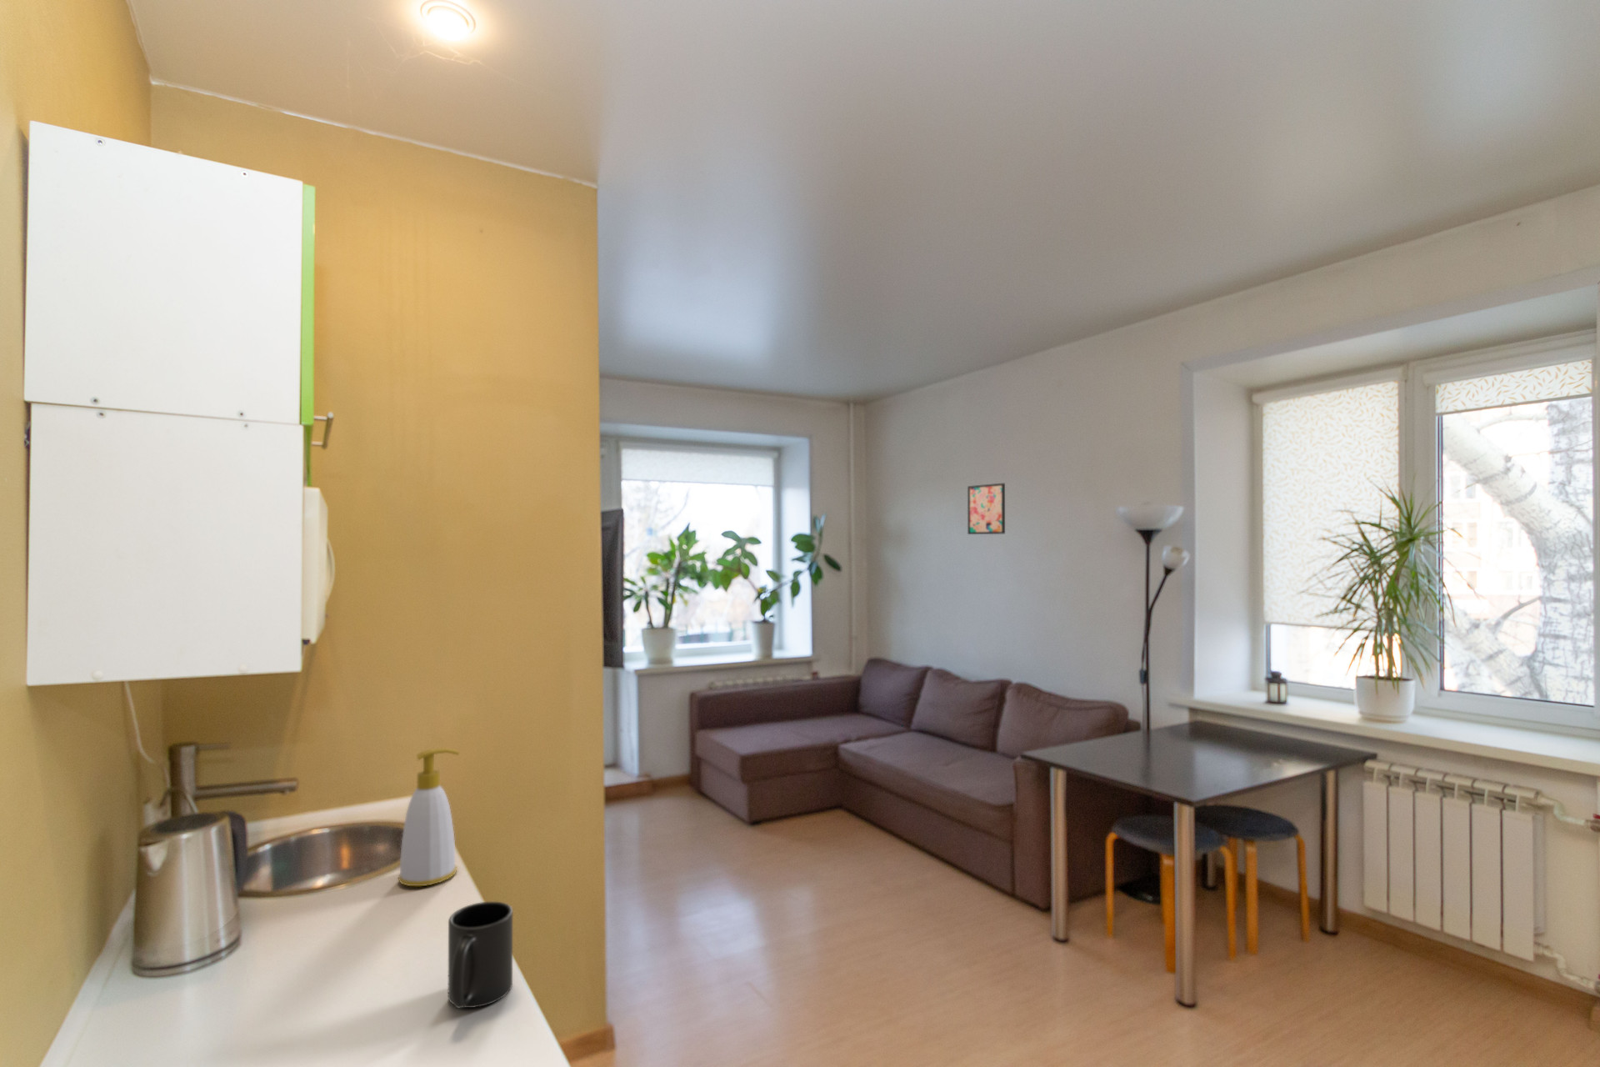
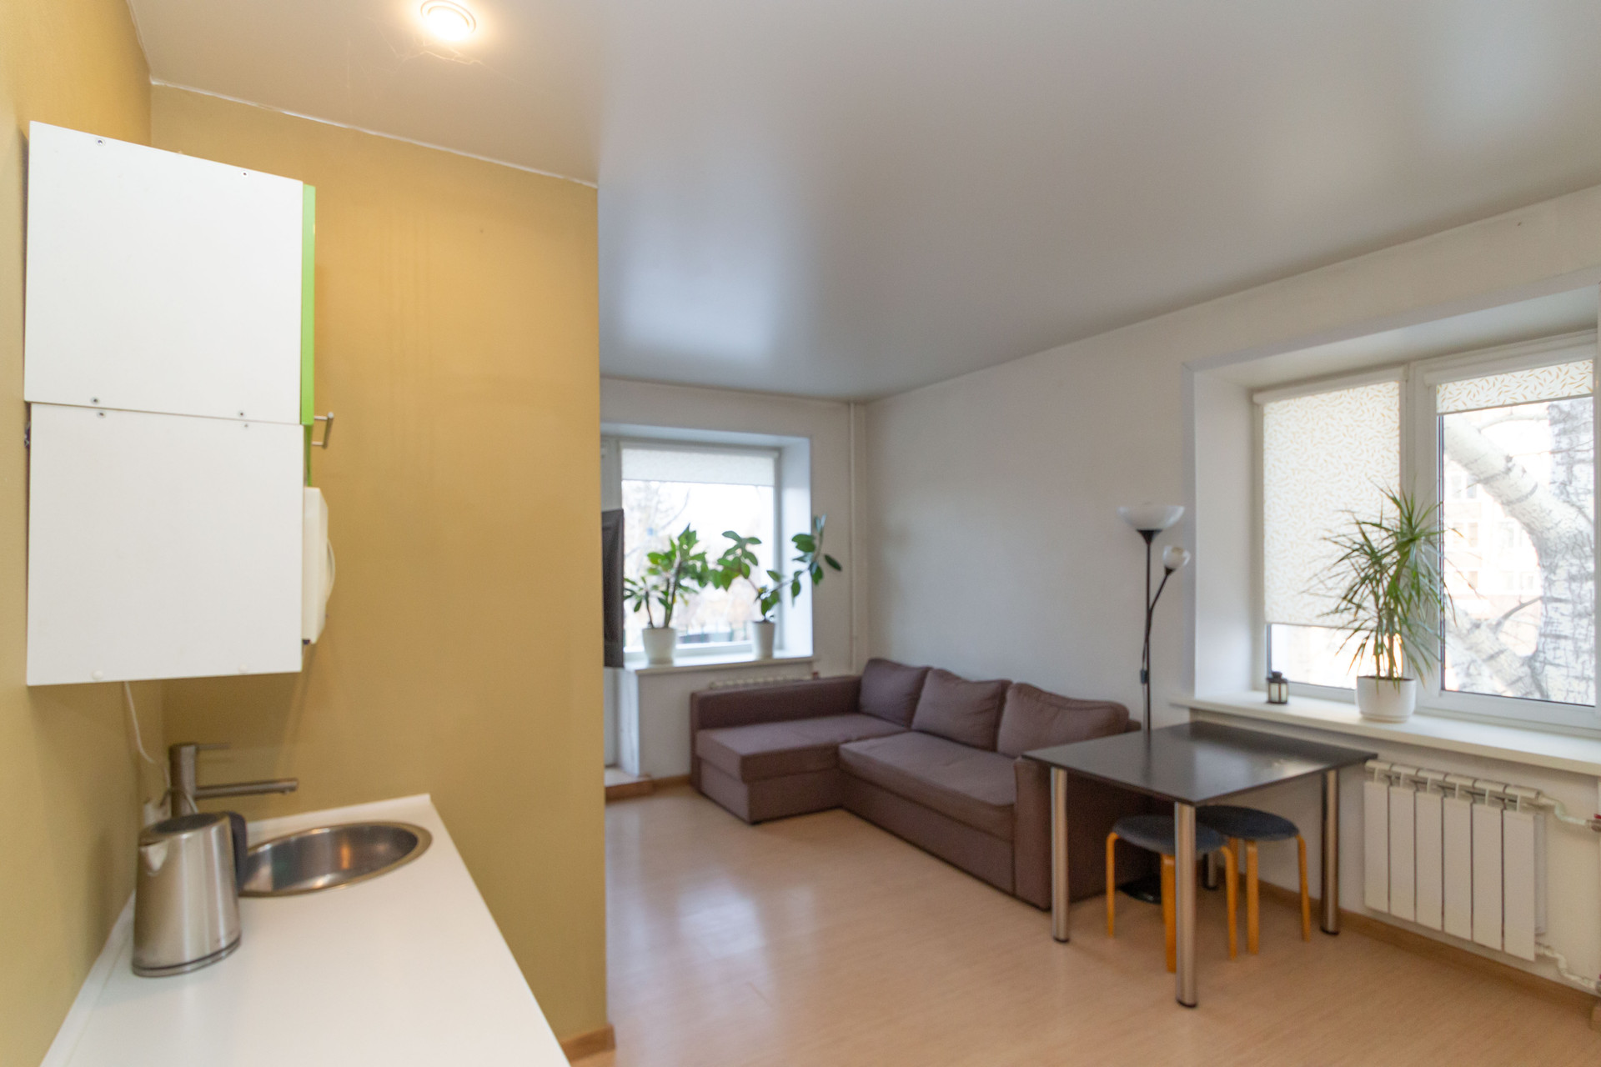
- soap bottle (429, 812)
- mug (476, 960)
- wall art (986, 510)
